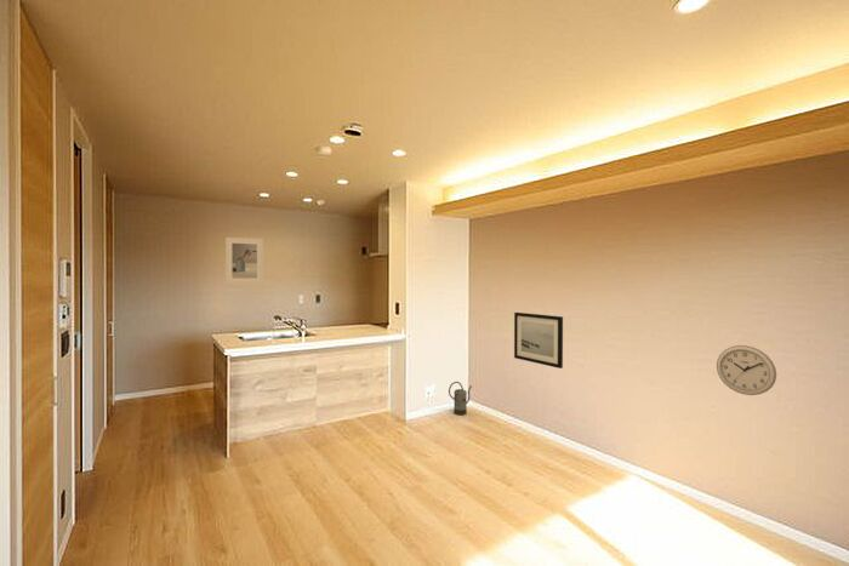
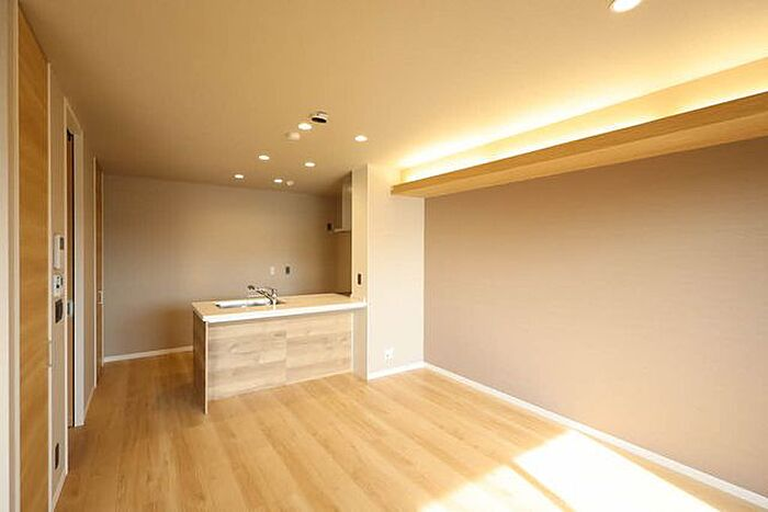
- wall art (536, 338)
- watering can (460, 396)
- wall clock (743, 370)
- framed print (244, 261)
